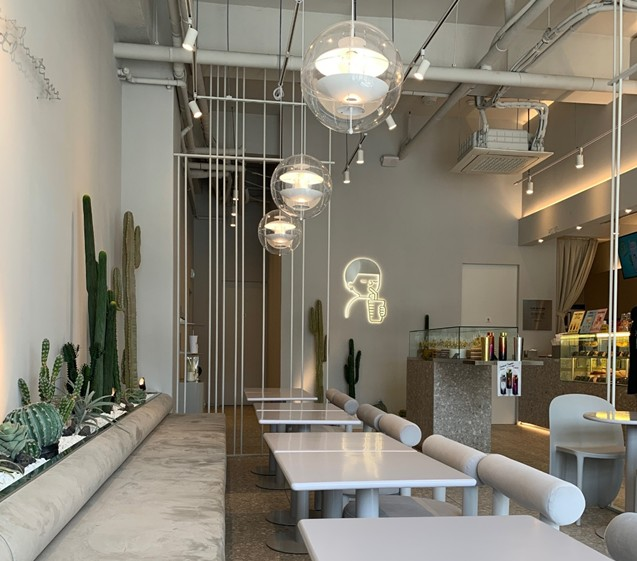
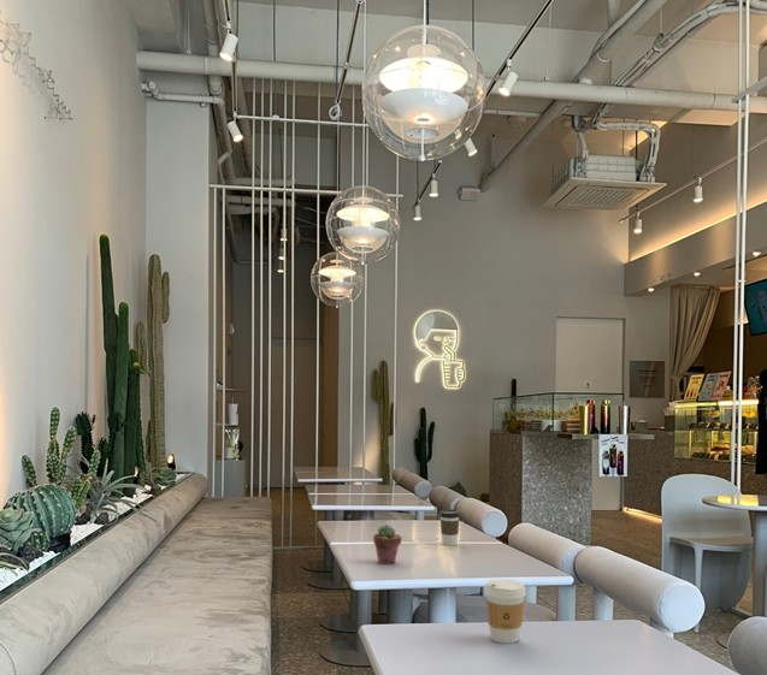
+ coffee cup (449, 527)
+ potted succulent (387, 543)
+ coffee cup (505, 610)
